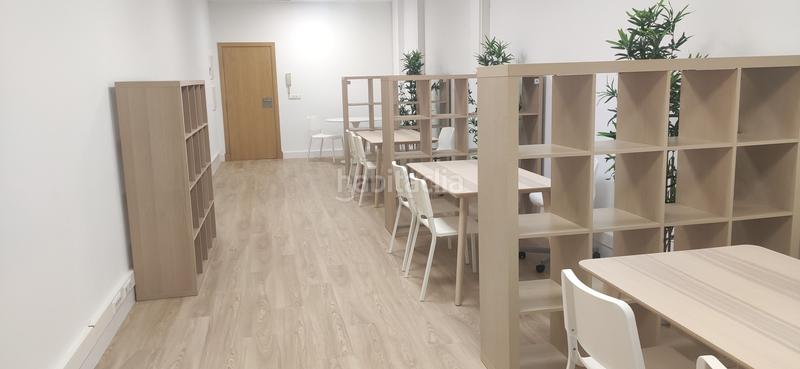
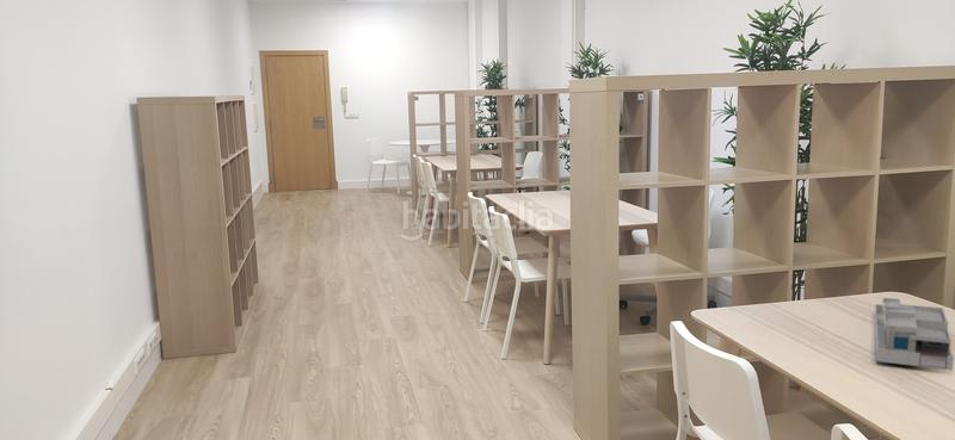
+ desk organizer (910, 324)
